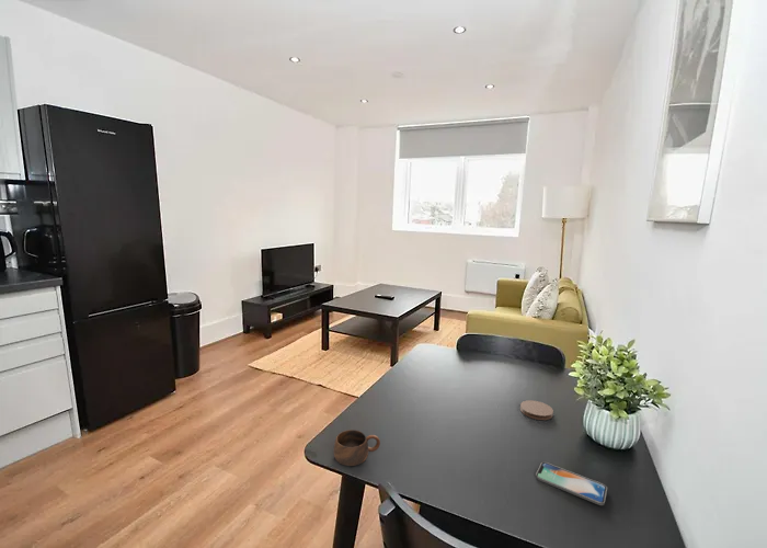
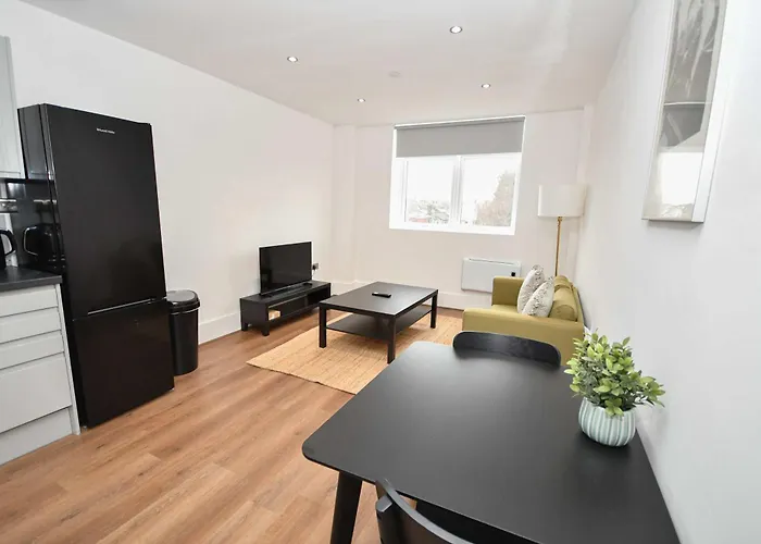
- cup (356, 447)
- coaster (536, 409)
- smartphone (570, 481)
